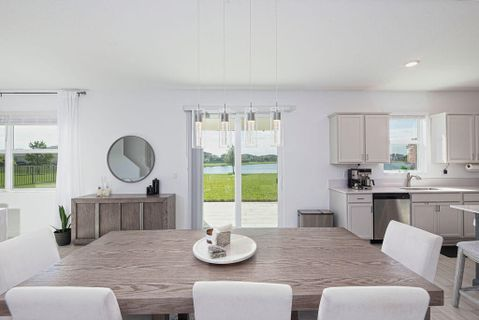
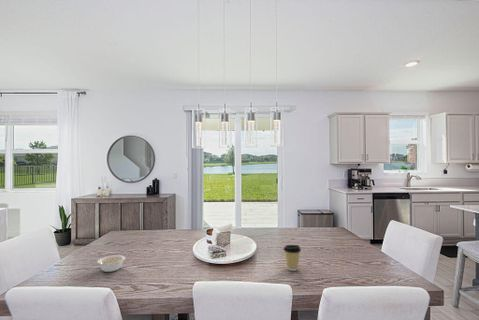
+ legume (112, 263)
+ coffee cup (292, 257)
